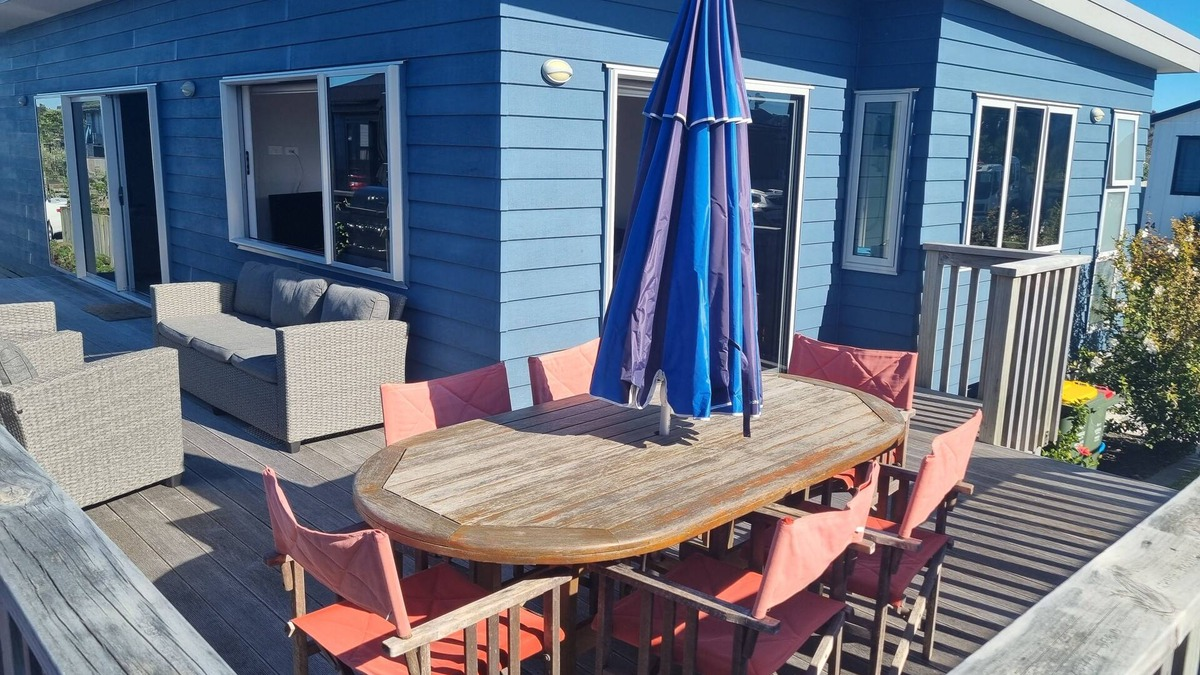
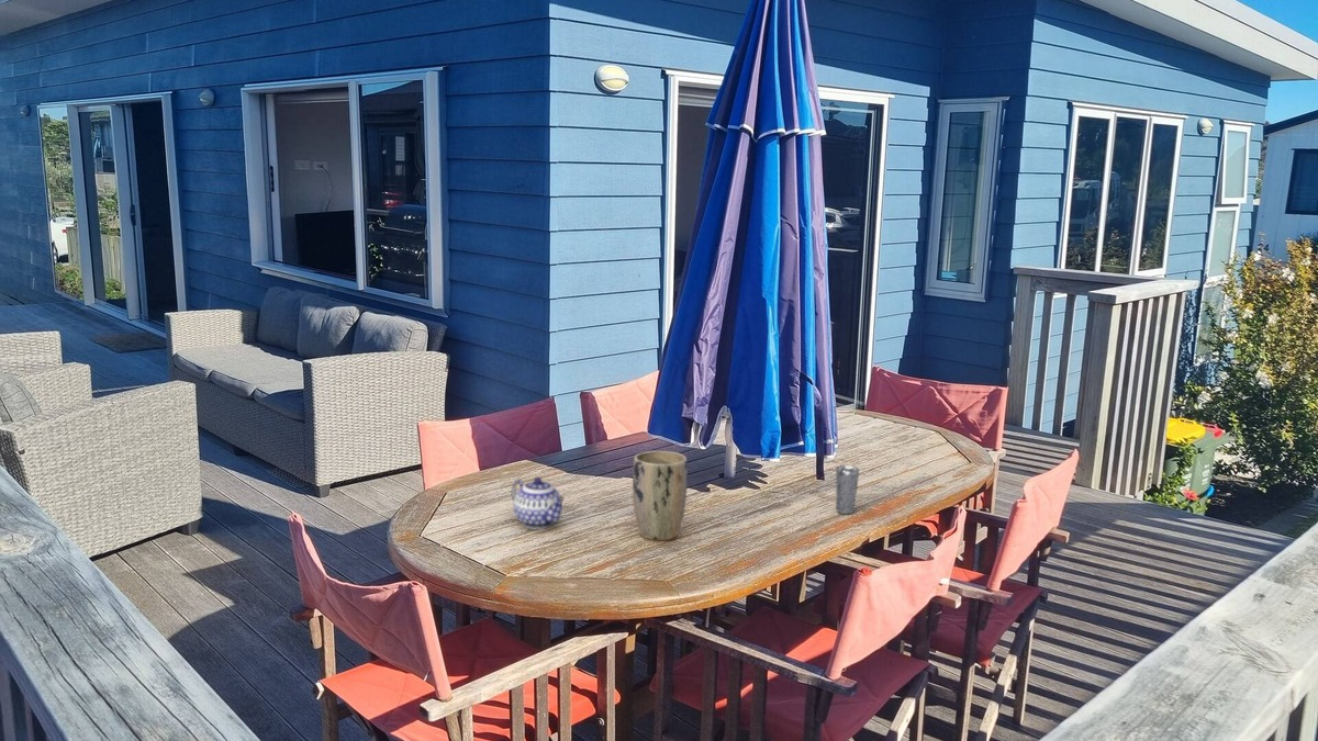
+ teapot (537, 499)
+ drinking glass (846, 490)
+ plant pot (659, 495)
